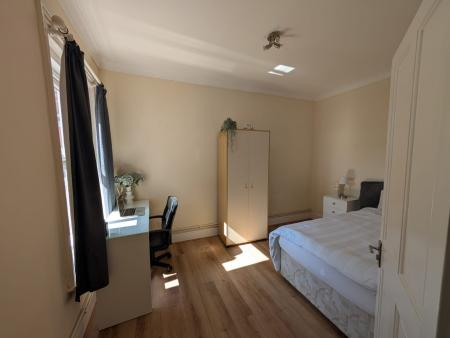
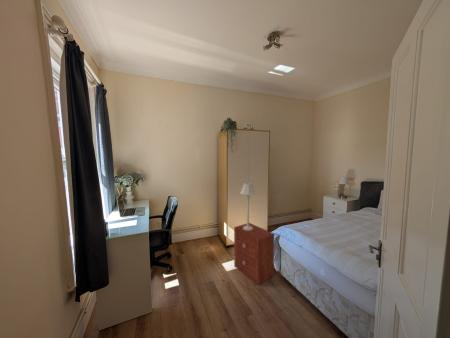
+ nightstand (252, 251)
+ table lamp (248, 205)
